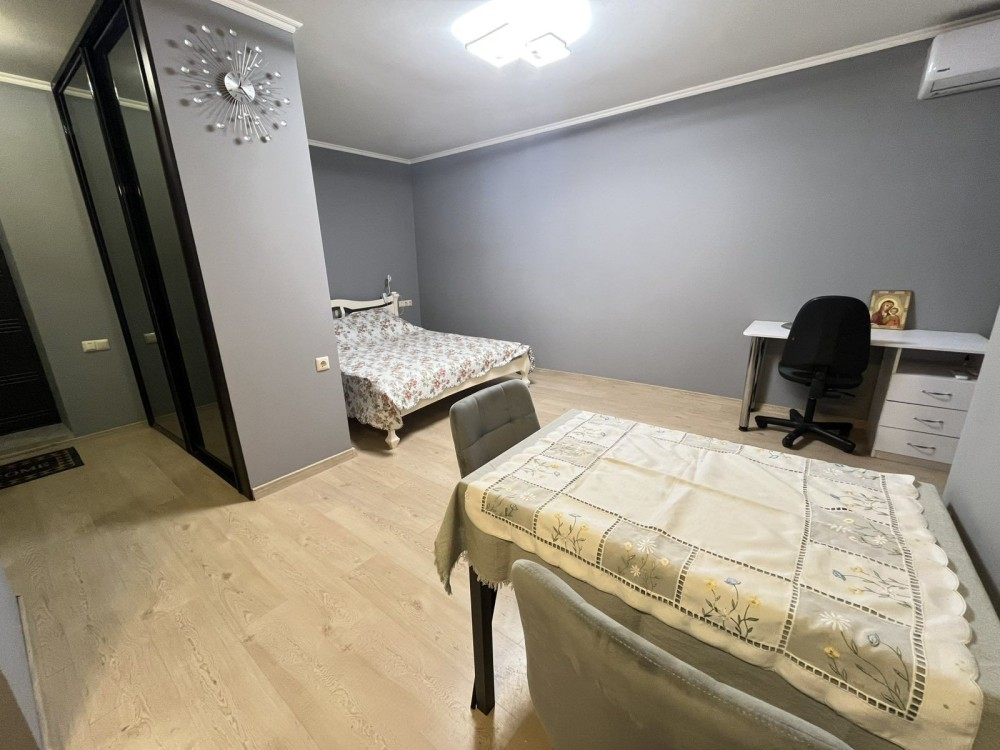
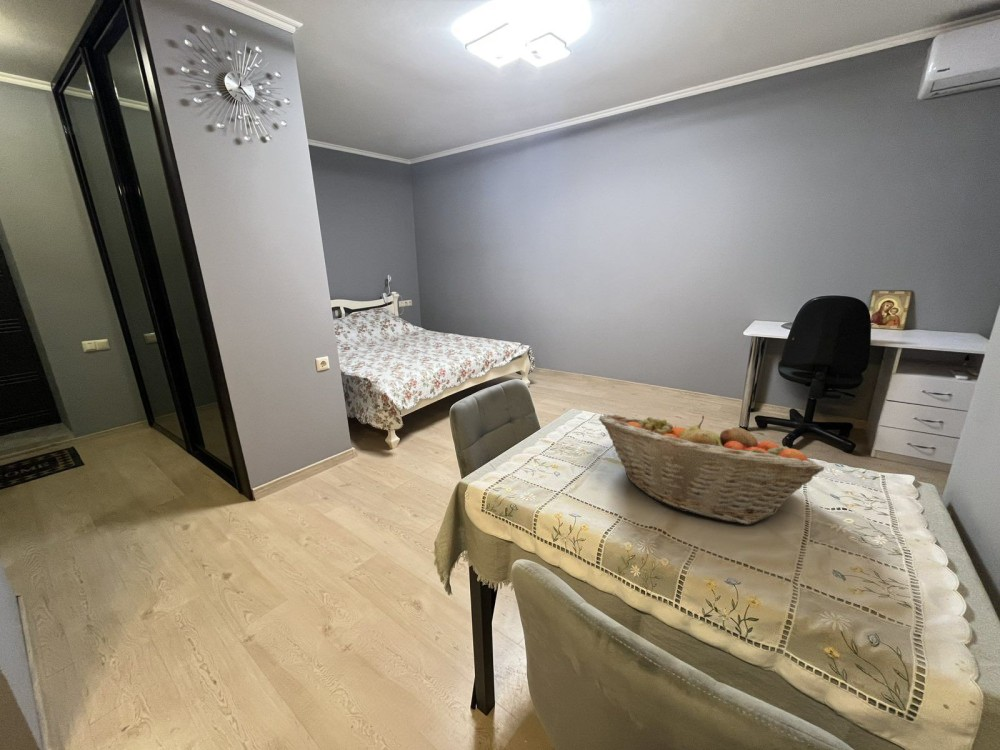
+ fruit basket (695, 452)
